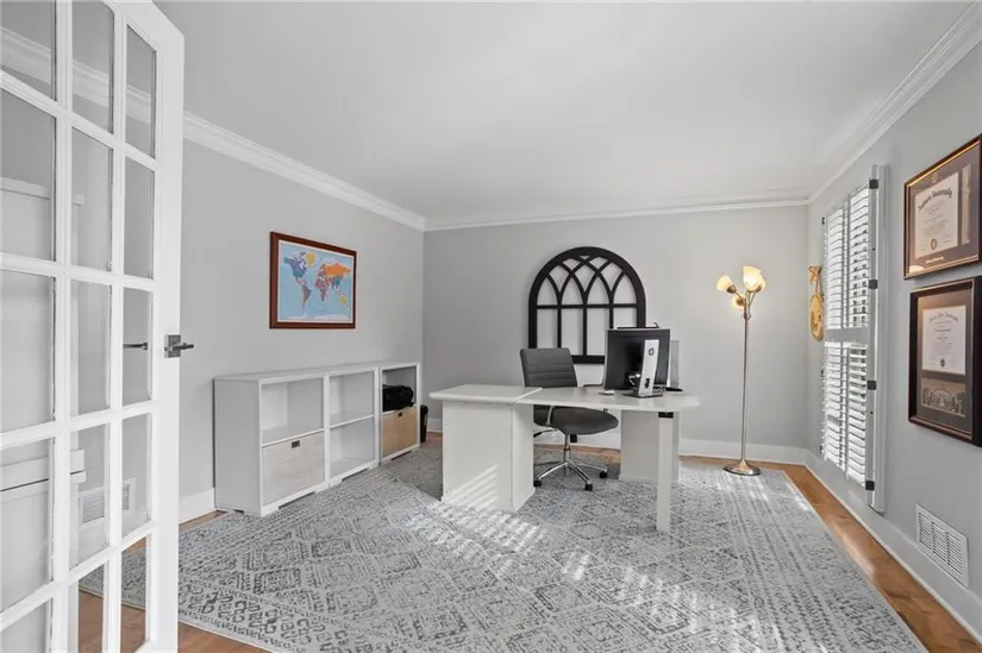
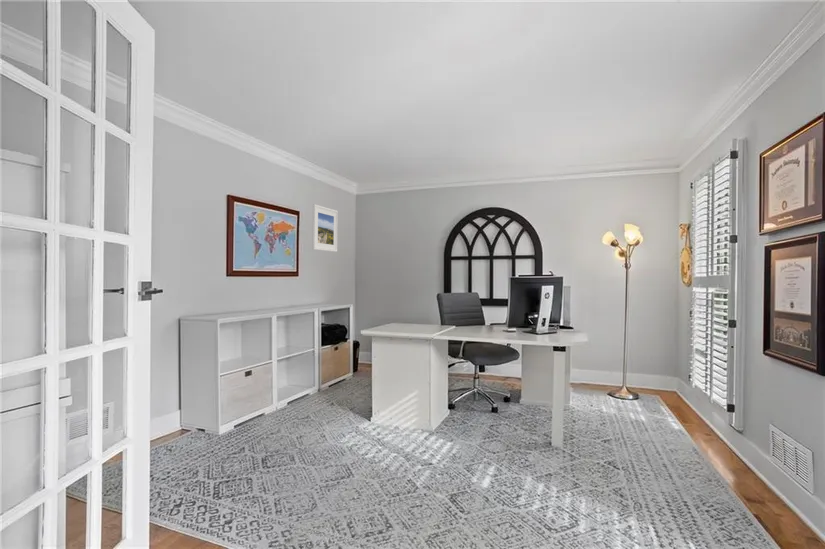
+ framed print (325, 229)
